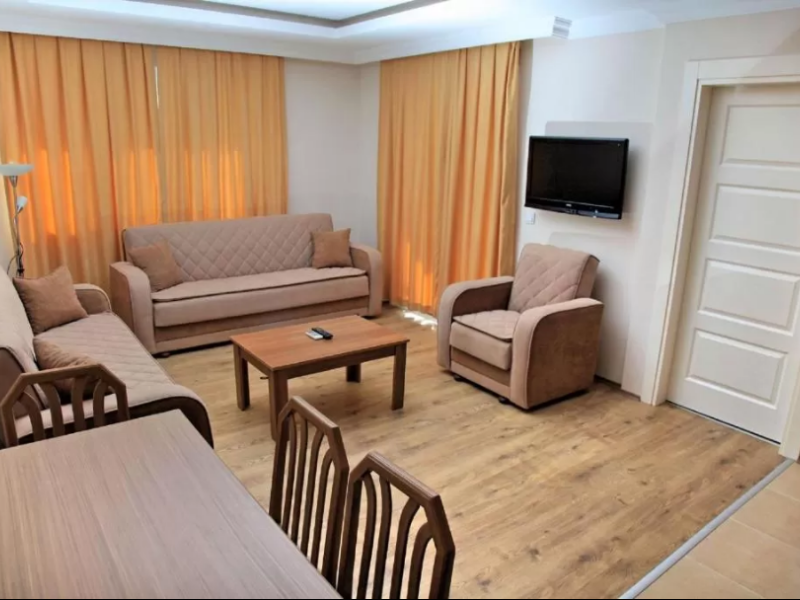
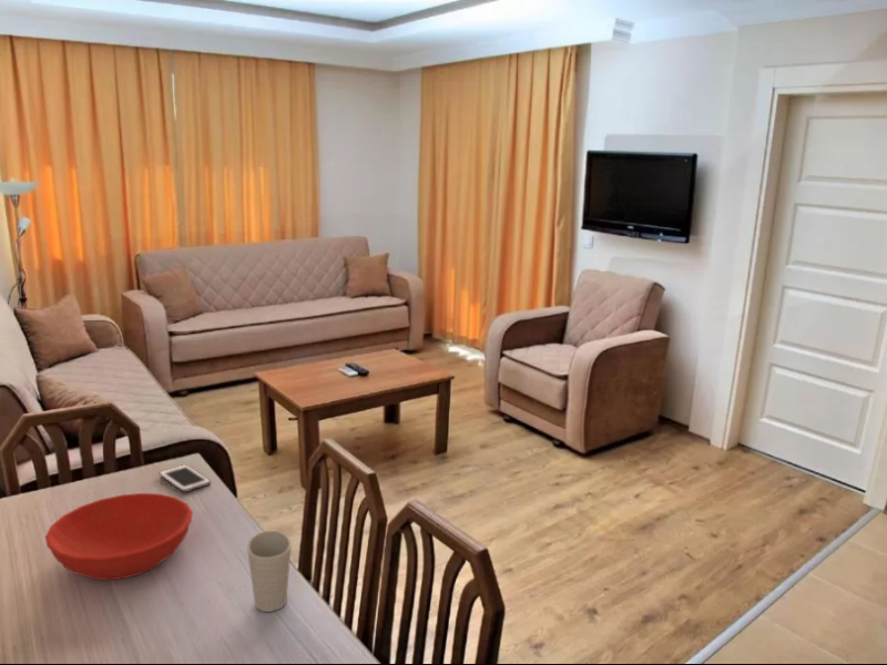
+ cell phone (184, 478)
+ bowl (123, 539)
+ cup (269, 571)
